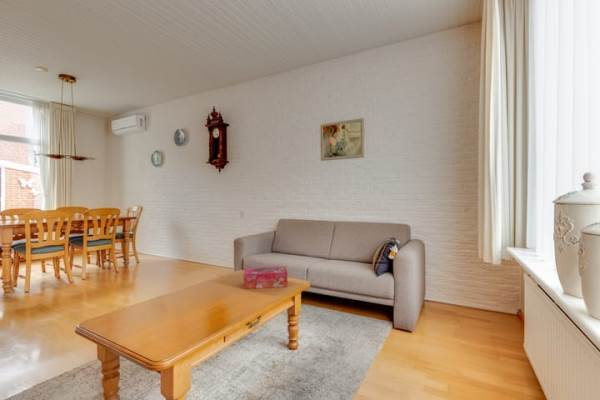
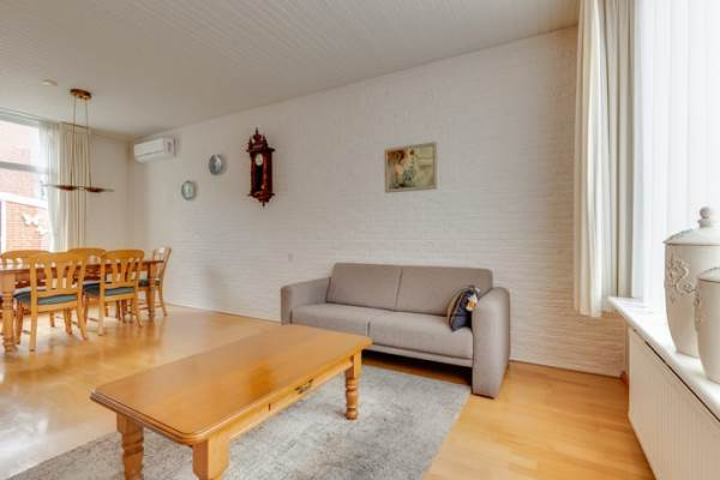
- tissue box (265, 277)
